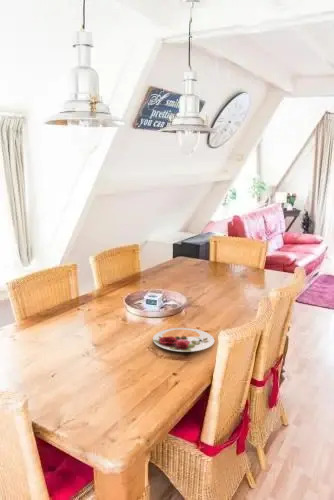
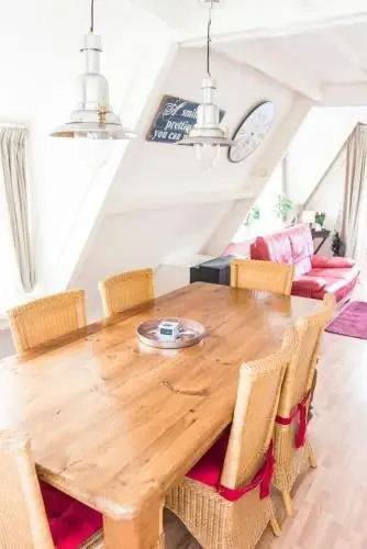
- plate (183, 338)
